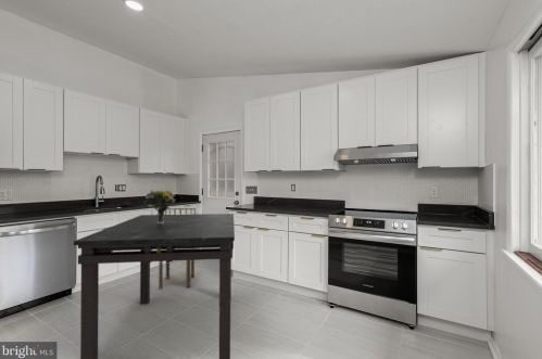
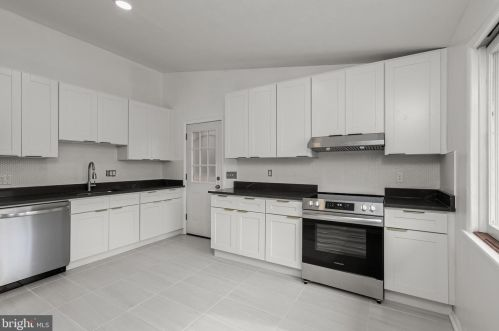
- dining chair (177, 248)
- dining table (172, 260)
- bouquet (160, 206)
